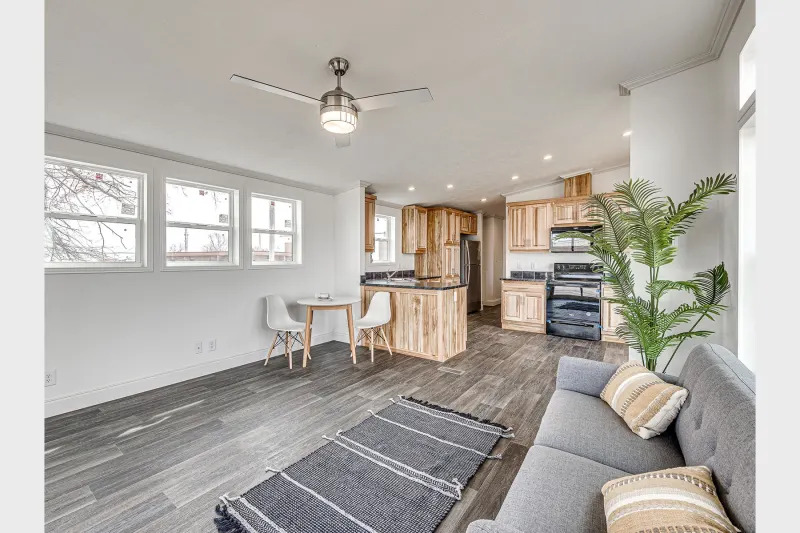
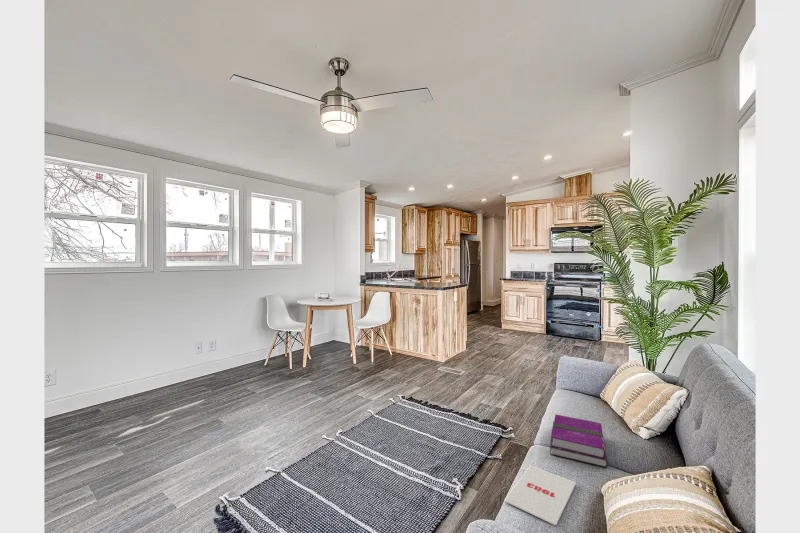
+ magazine (541, 491)
+ hardback book (577, 437)
